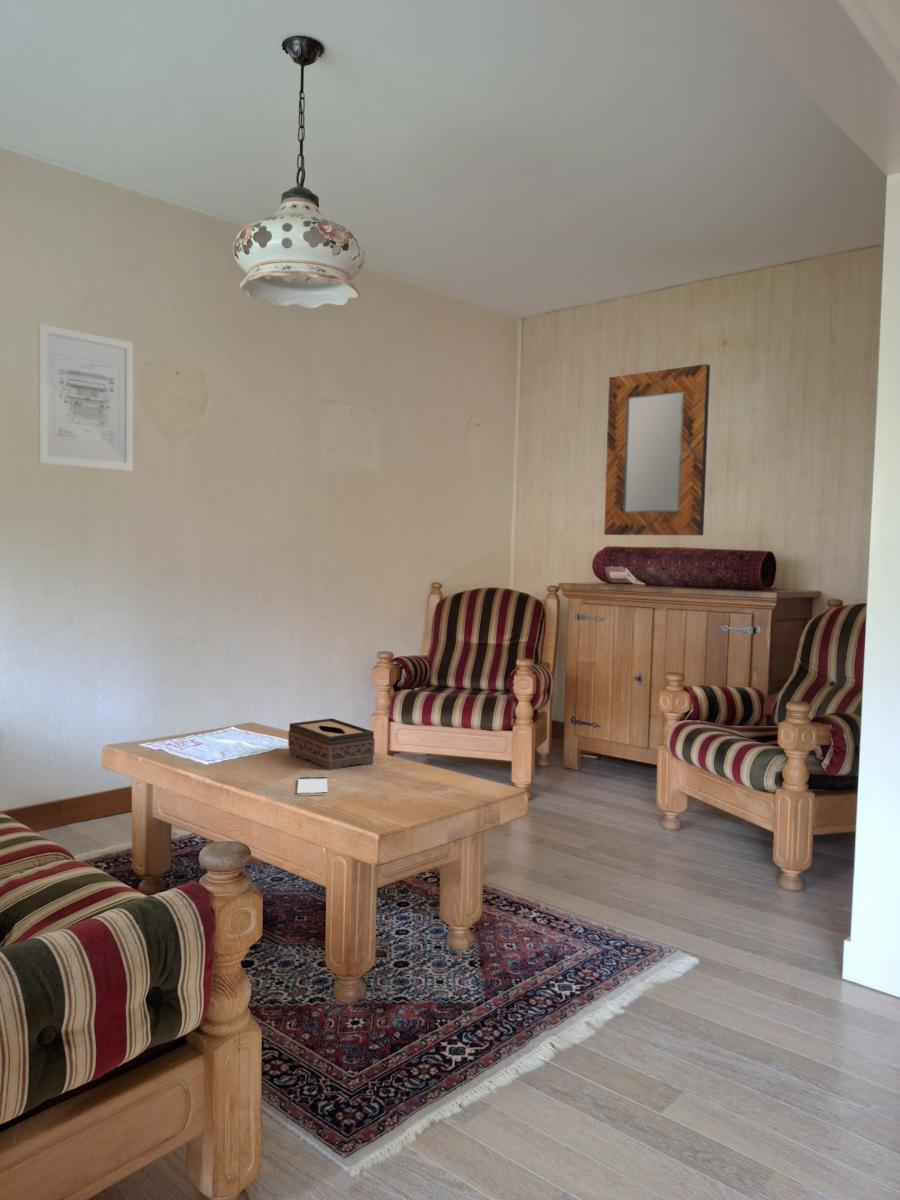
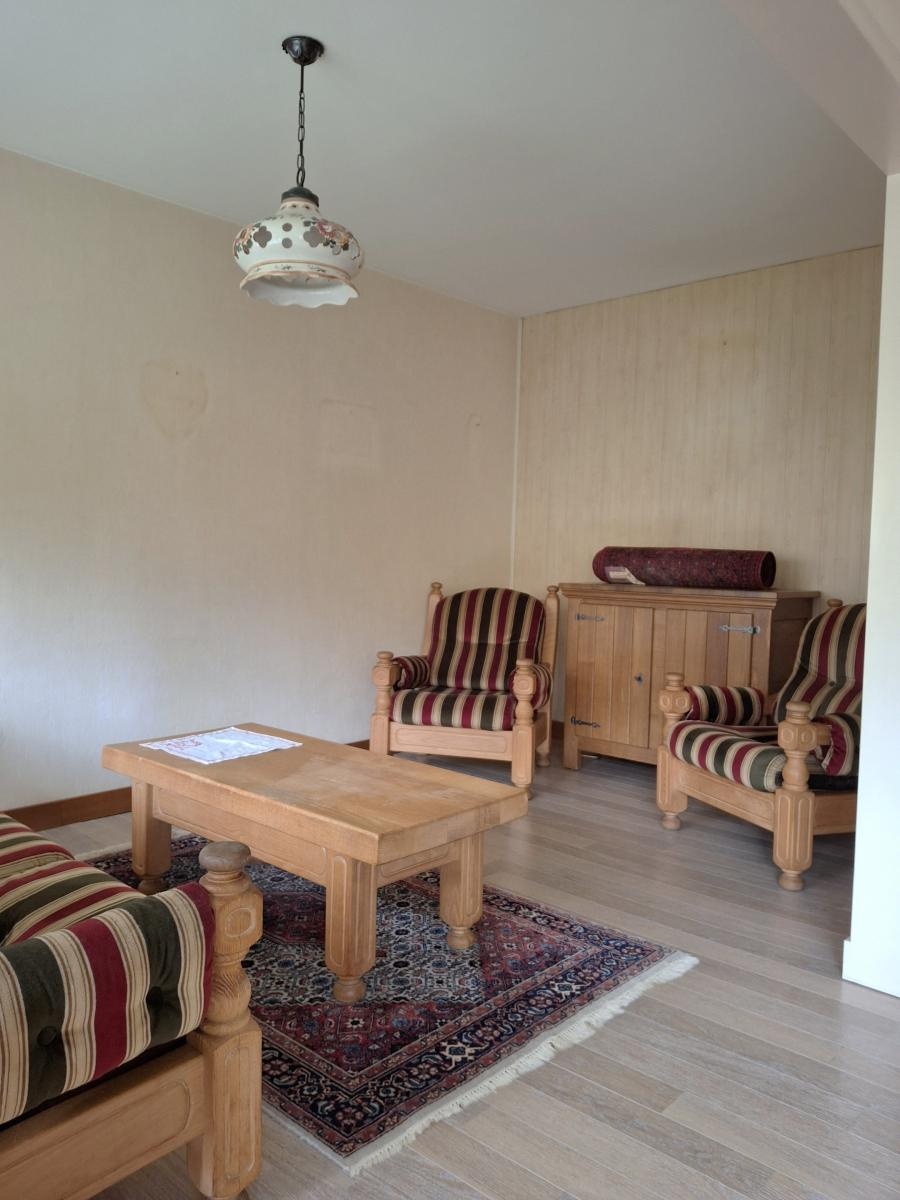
- tissue box (330, 742)
- smartphone (312, 785)
- home mirror (654, 453)
- wall art (87, 400)
